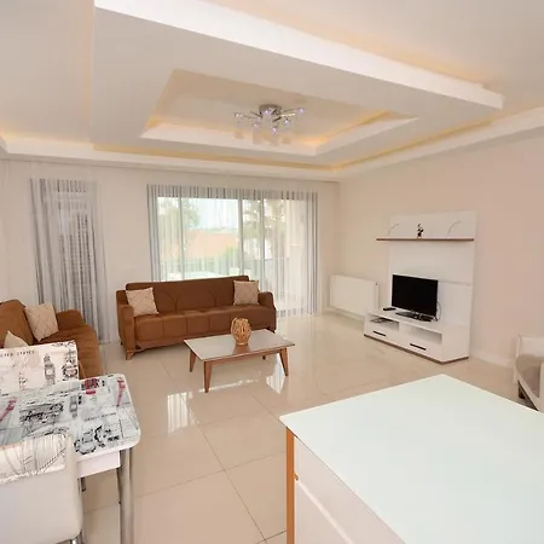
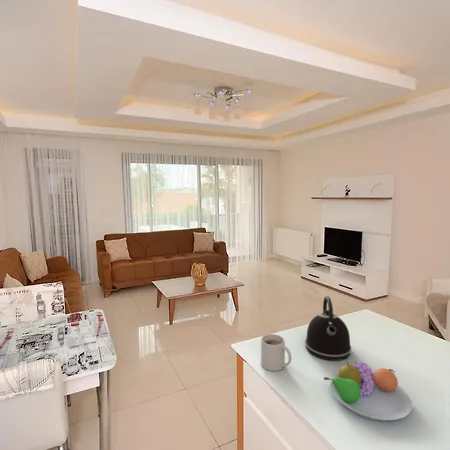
+ mug (274, 353)
+ fruit bowl (366, 384)
+ kettle (328, 323)
